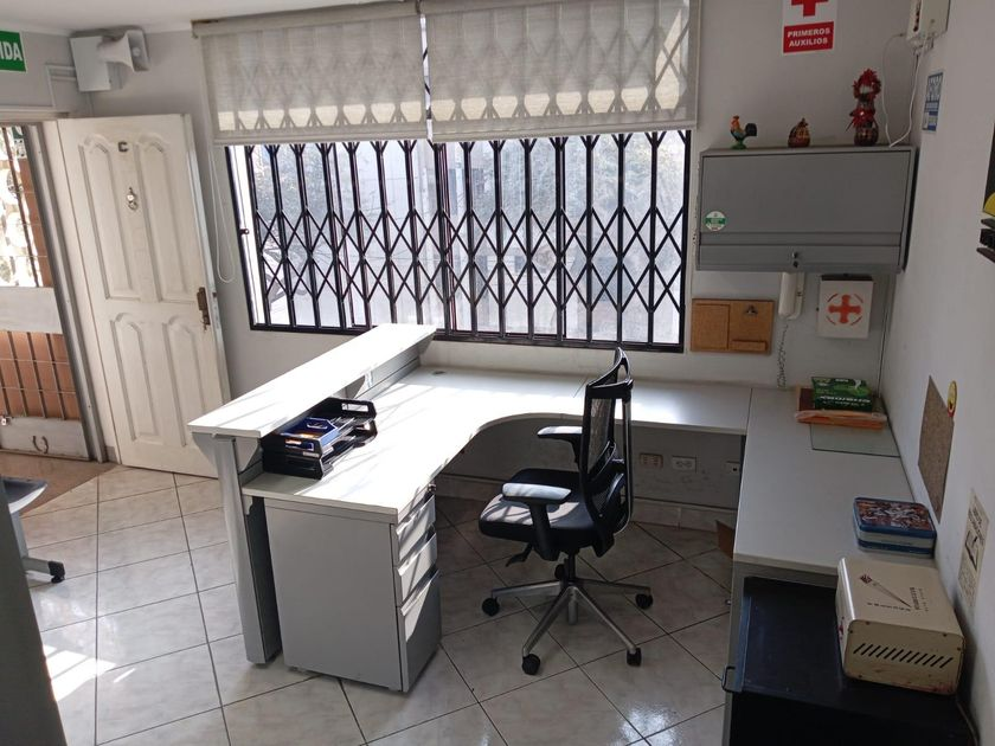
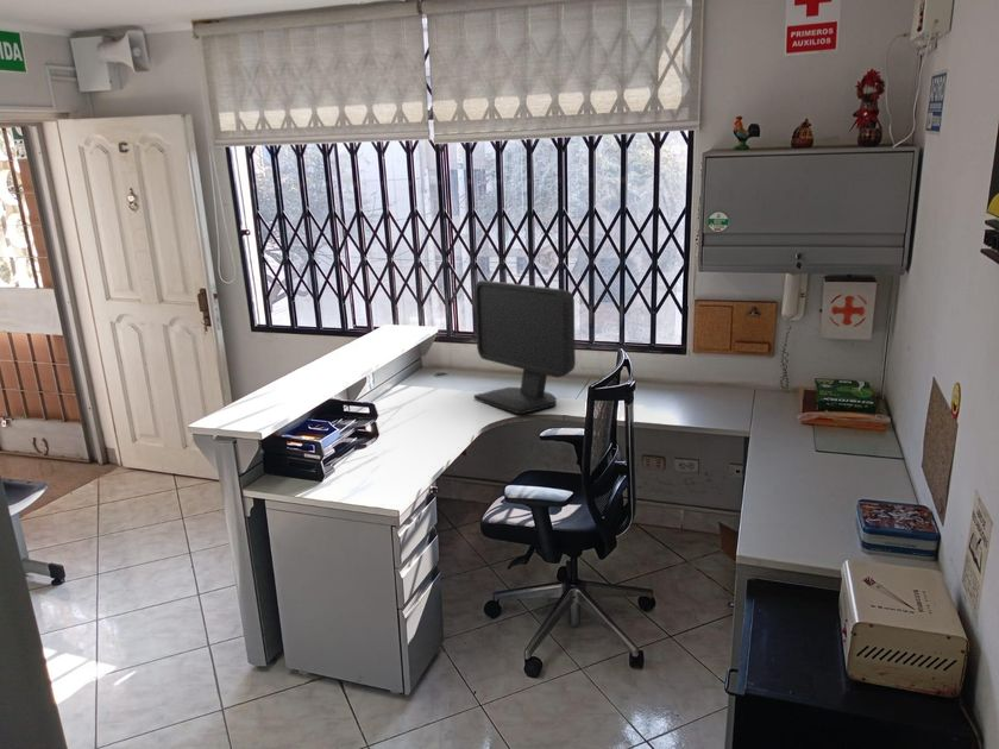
+ monitor (521, 342)
